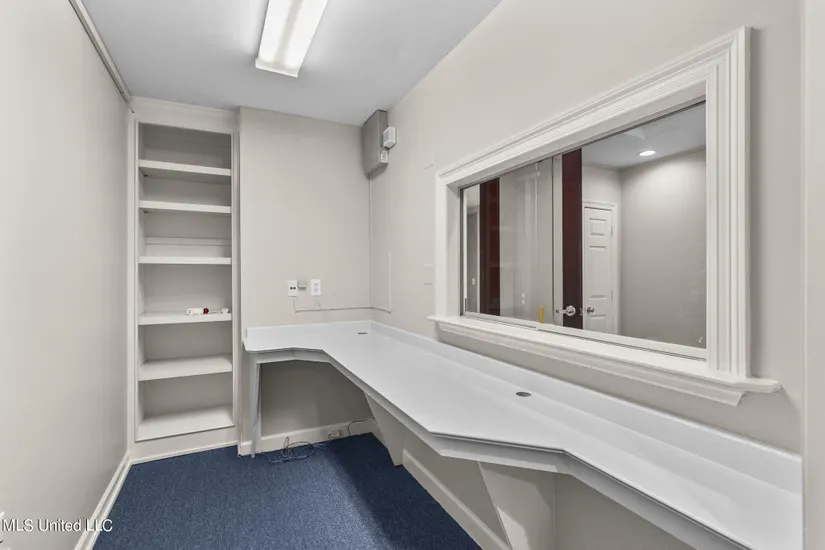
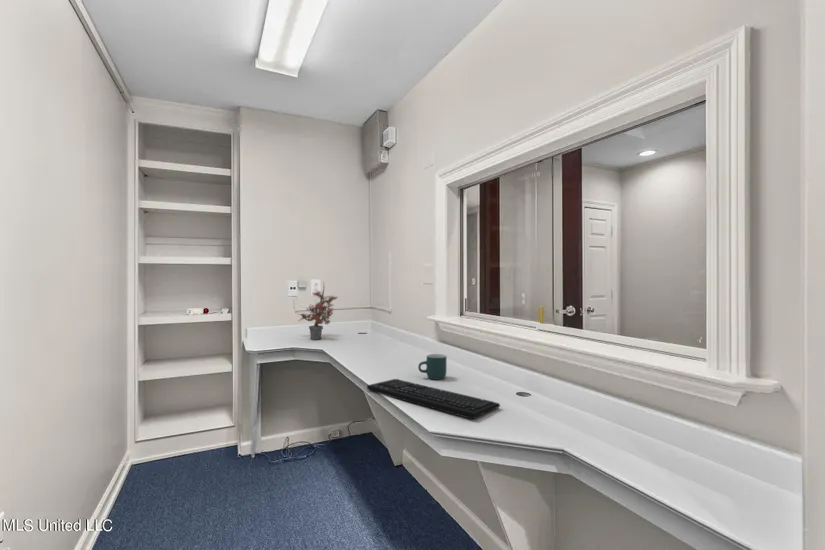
+ potted plant (319, 310)
+ keyboard (429, 395)
+ mug (433, 367)
